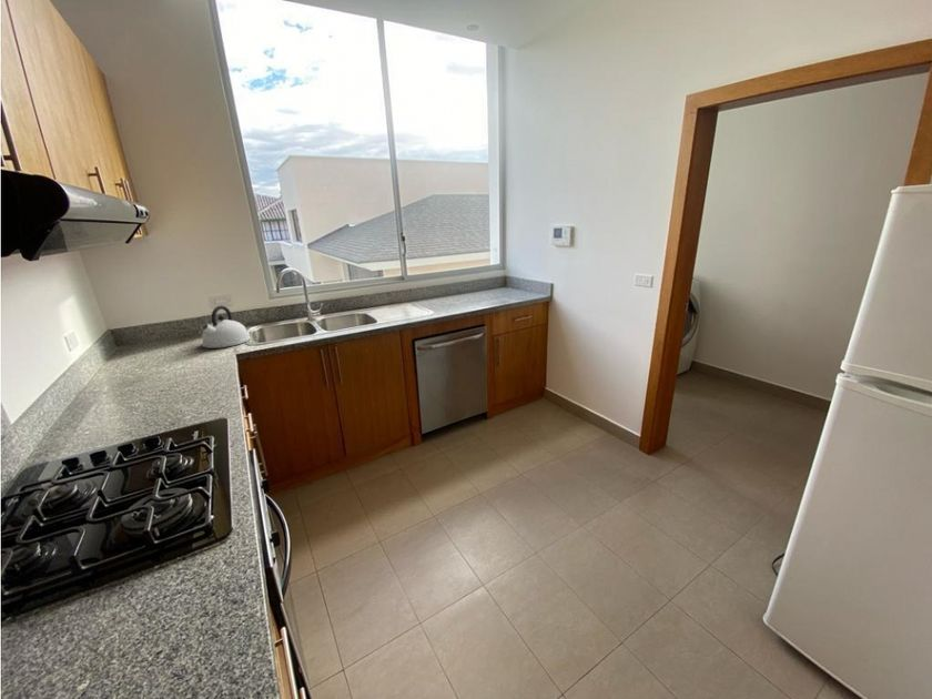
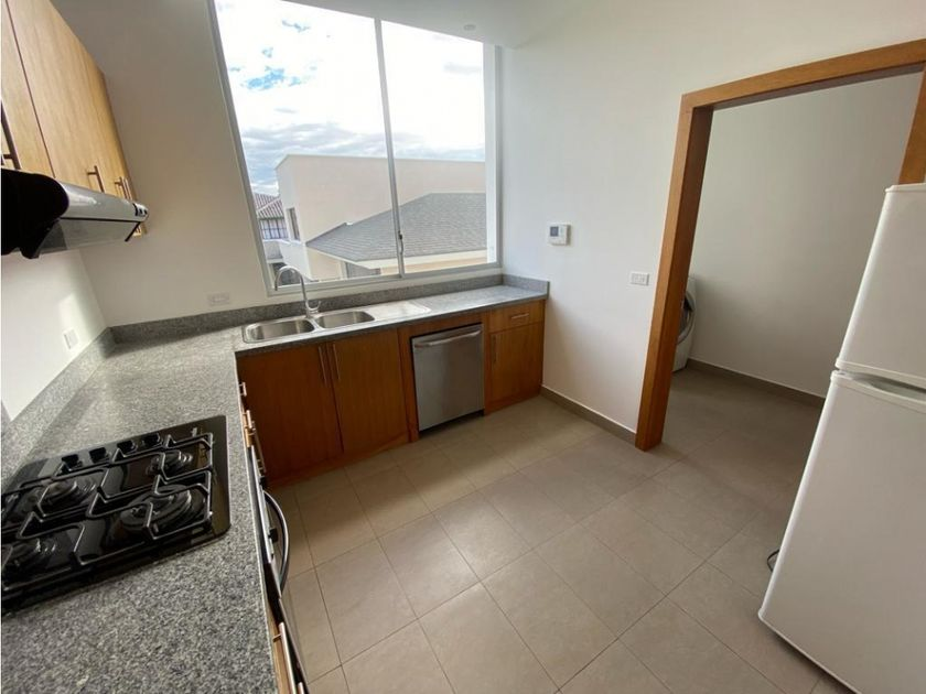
- kettle (221, 324)
